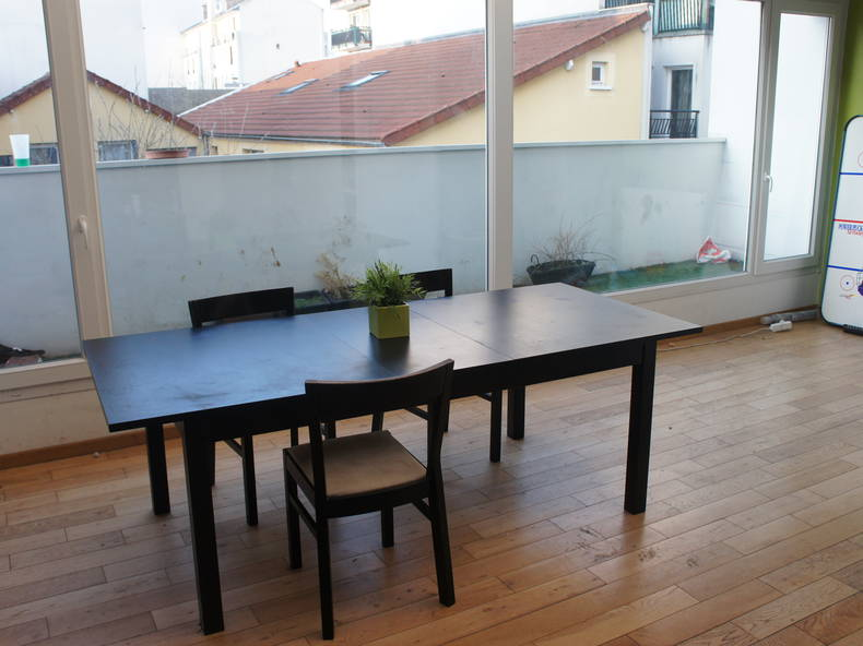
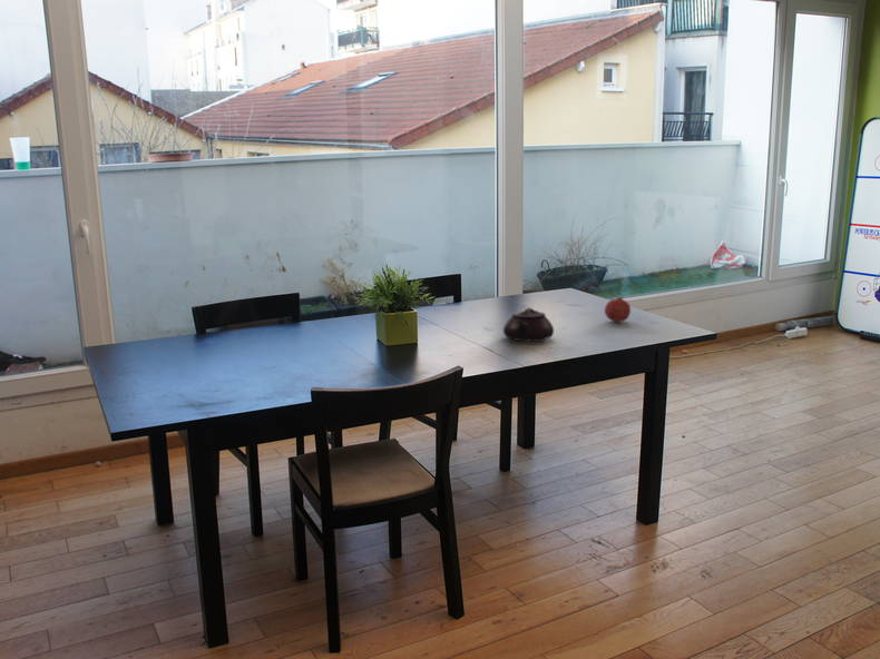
+ teapot (529, 323)
+ fruit (617, 308)
